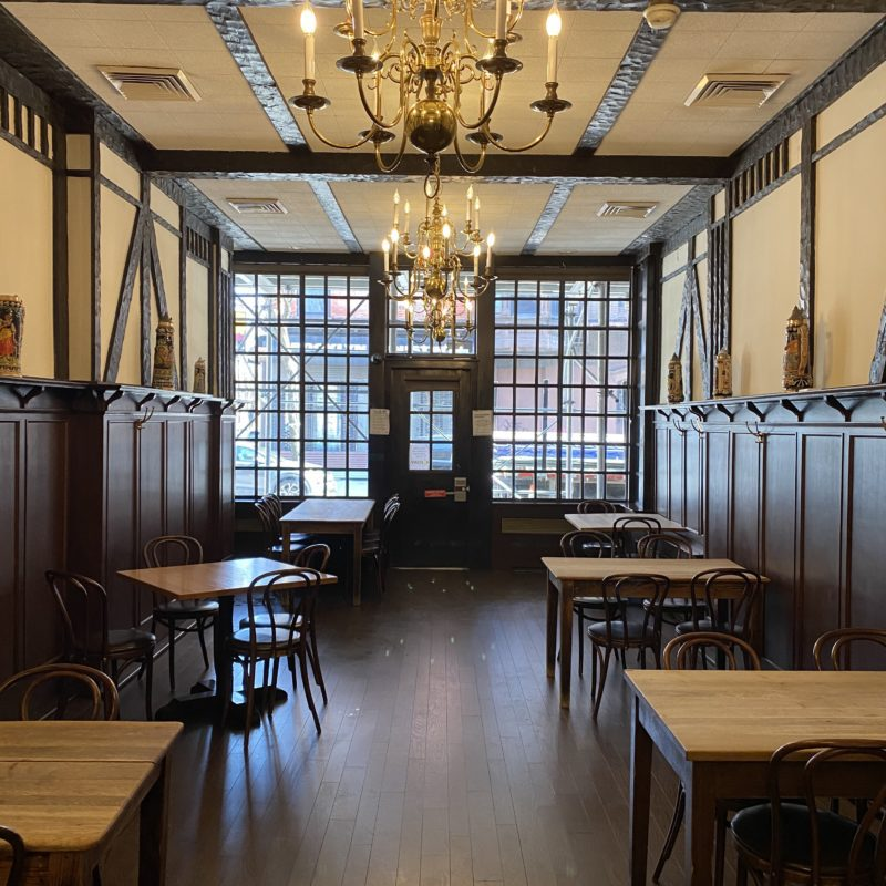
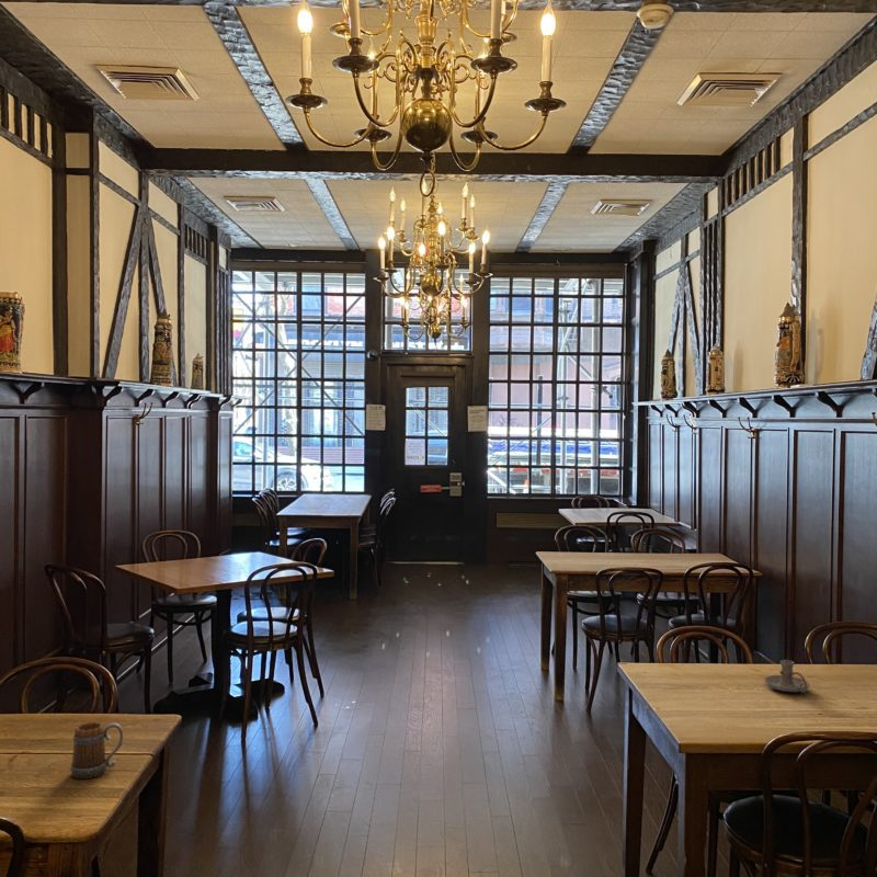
+ candle holder (789, 676)
+ beer mug (96, 748)
